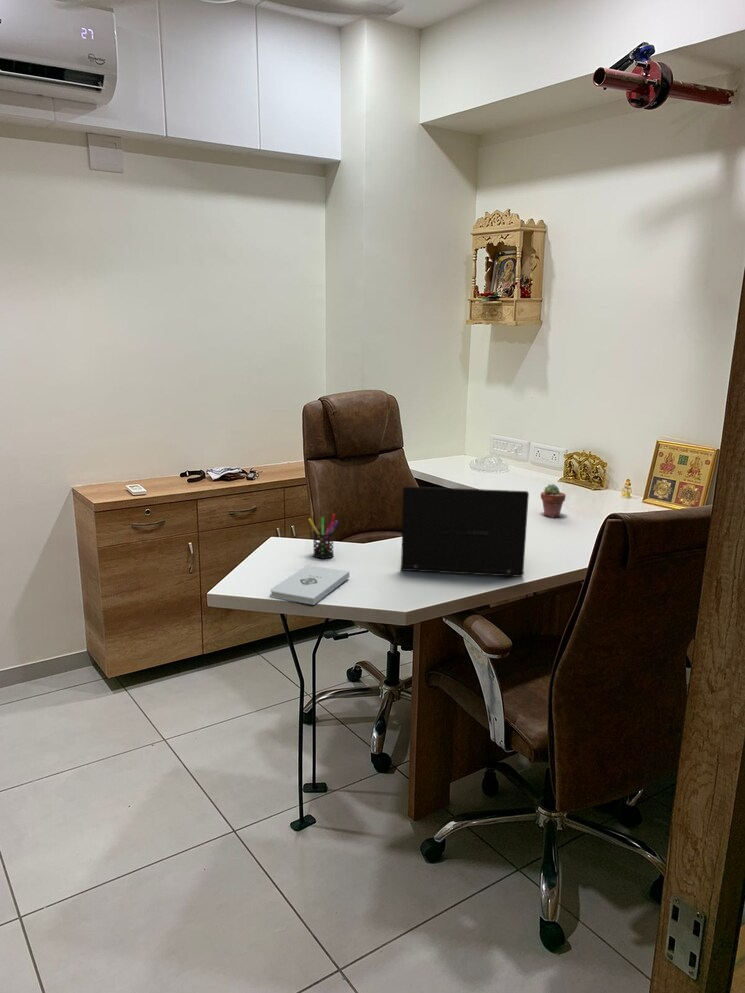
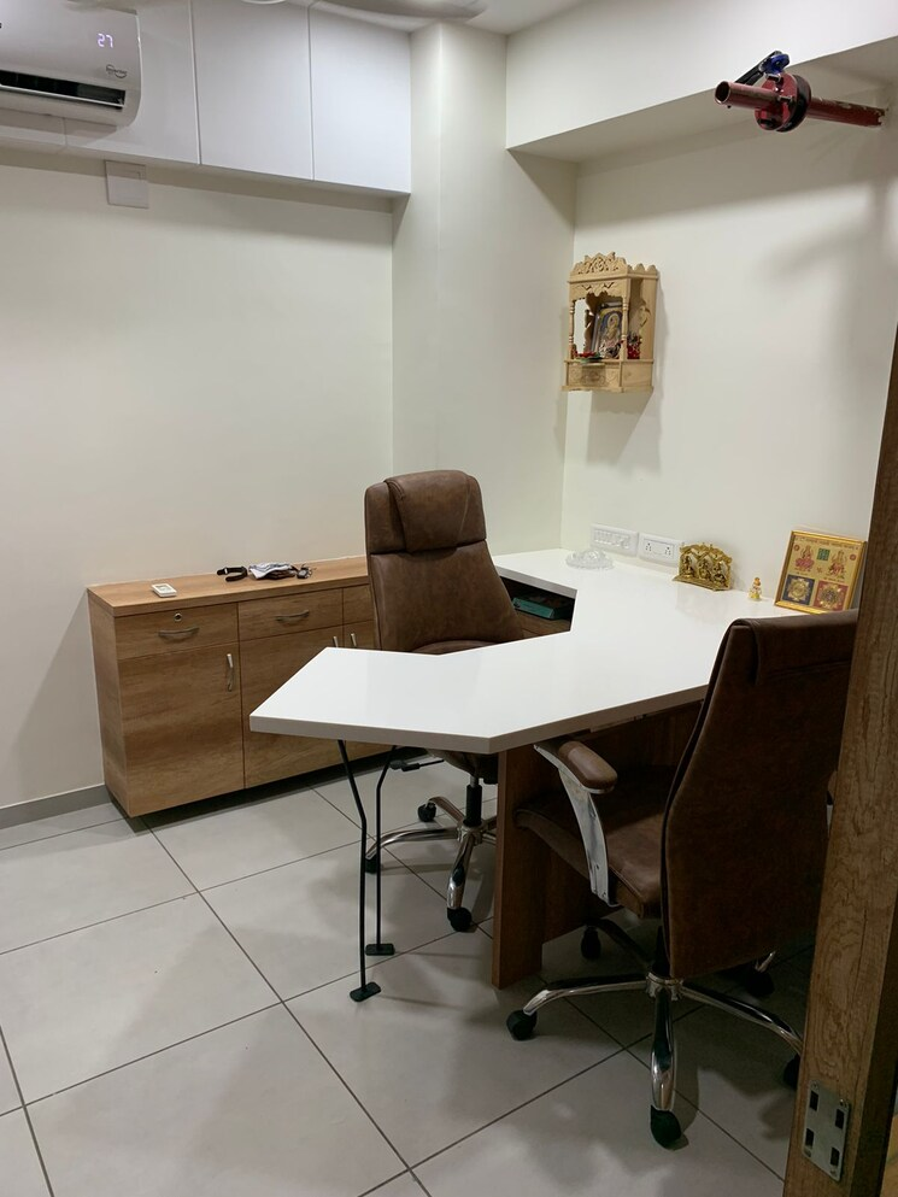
- laptop (463, 522)
- potted succulent (552, 499)
- pen holder (324, 534)
- notepad (310, 583)
